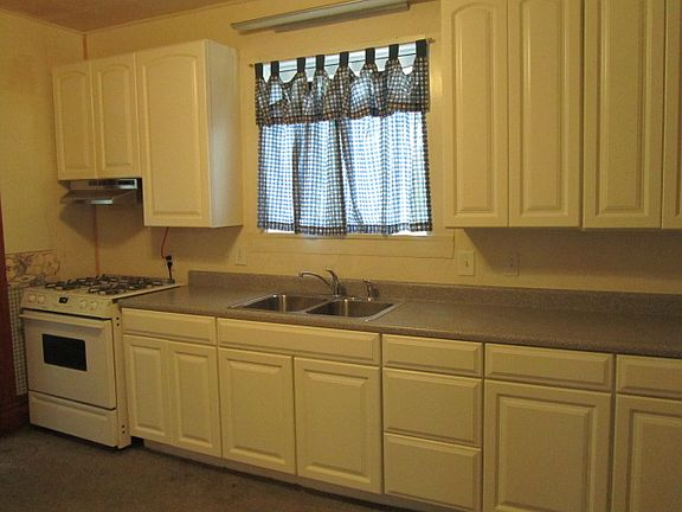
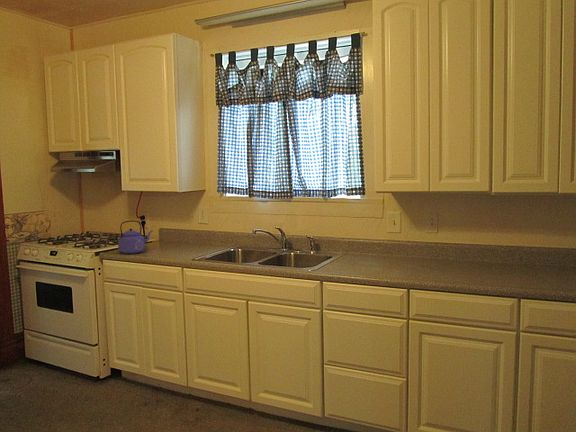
+ kettle (135, 236)
